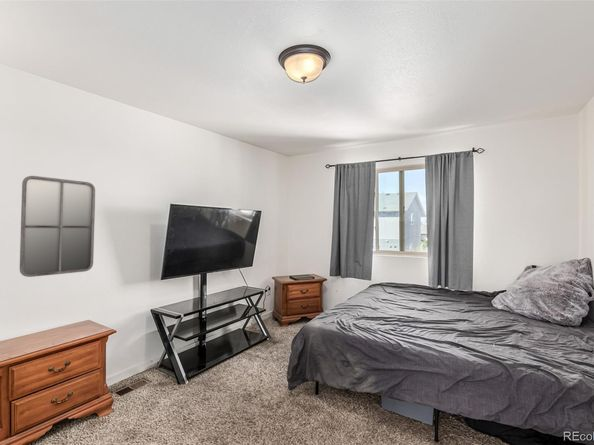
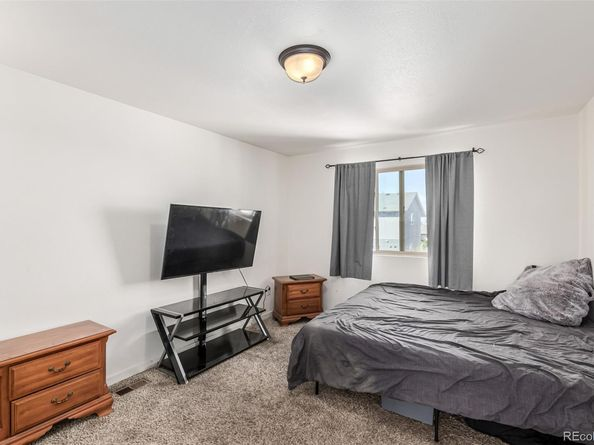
- home mirror (60, 226)
